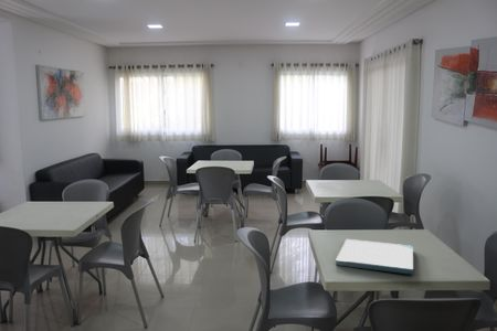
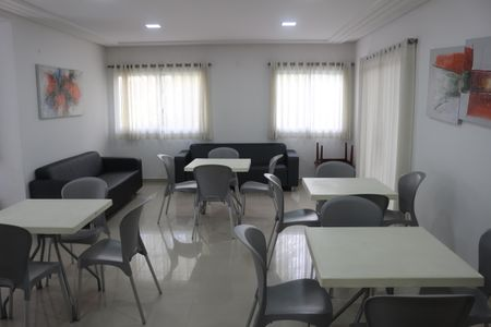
- board game (376, 253)
